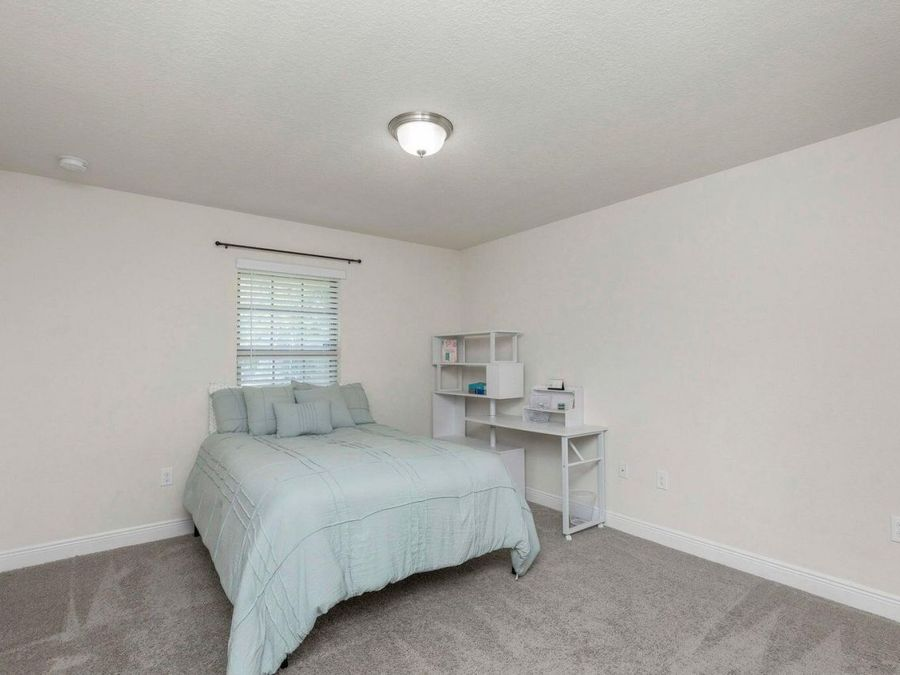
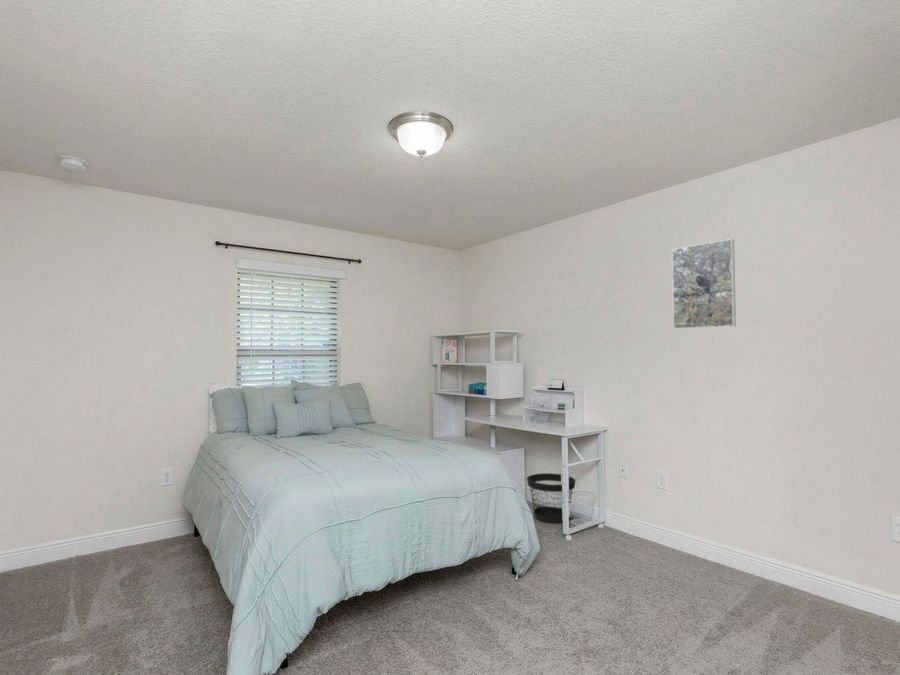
+ wastebasket (551, 498)
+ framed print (702, 285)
